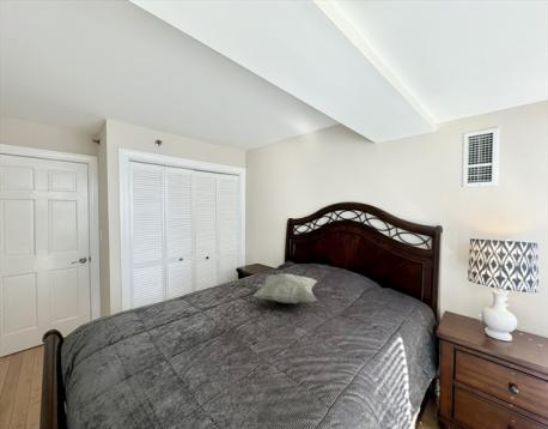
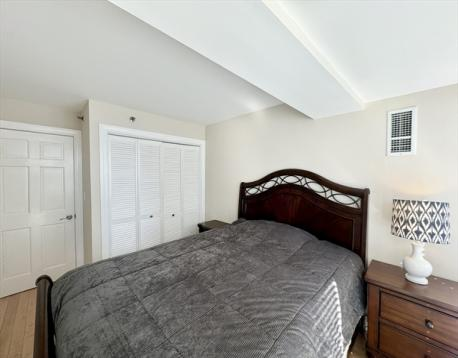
- decorative pillow (287, 286)
